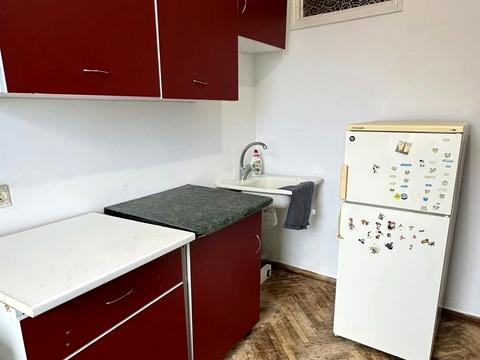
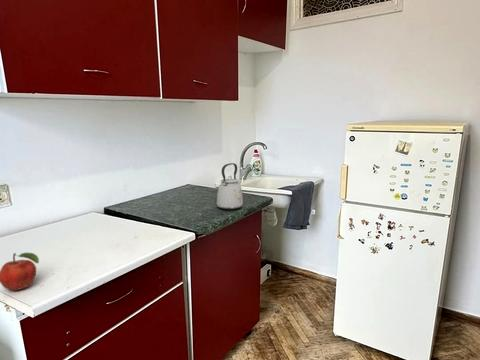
+ kettle (232, 185)
+ fruit (20, 270)
